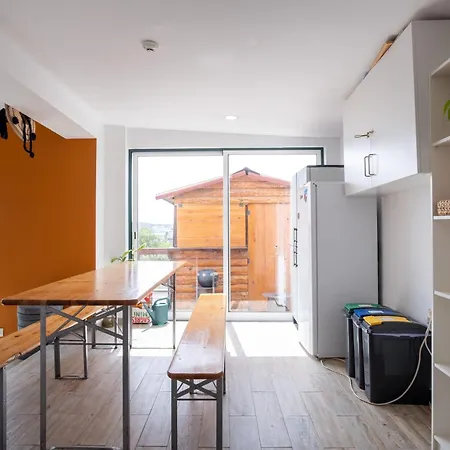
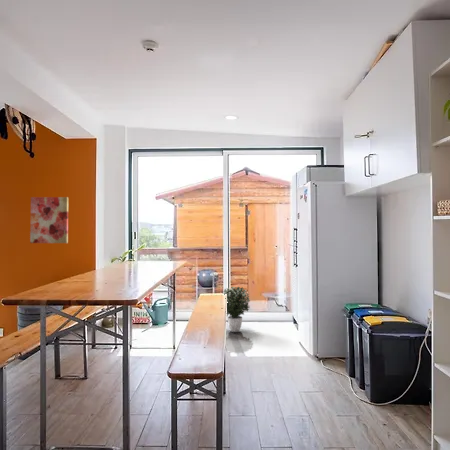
+ potted plant (235, 308)
+ wall art (49, 220)
